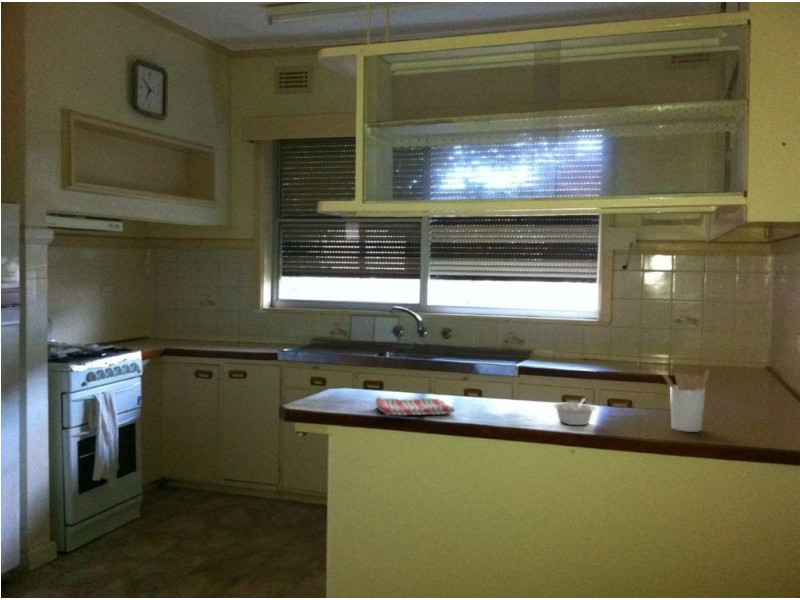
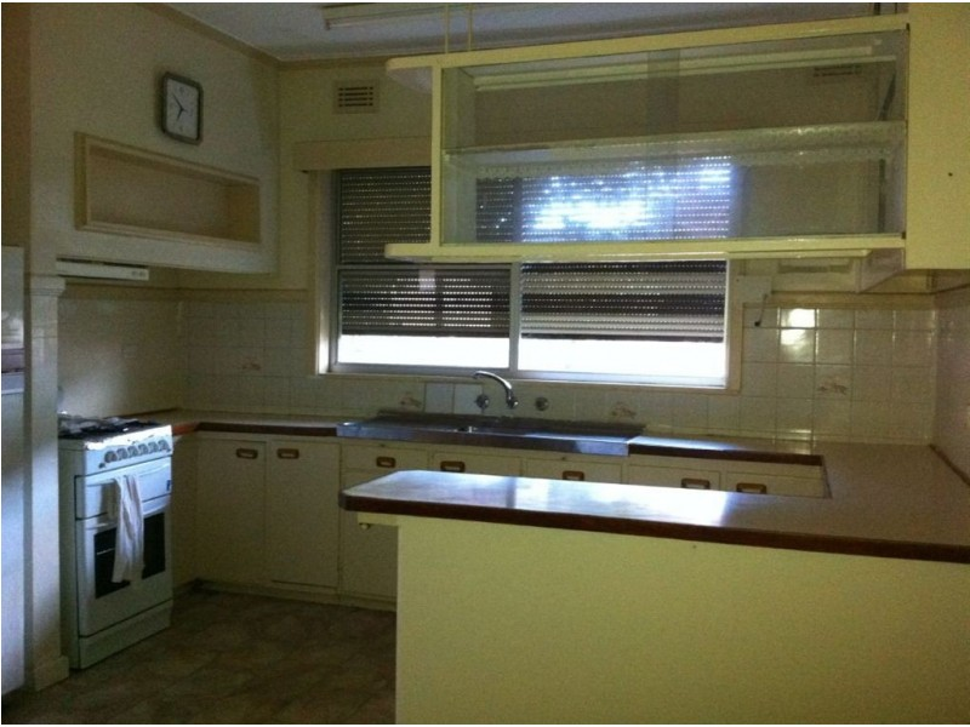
- legume (573, 412)
- utensil holder (687, 399)
- dish towel (414, 405)
